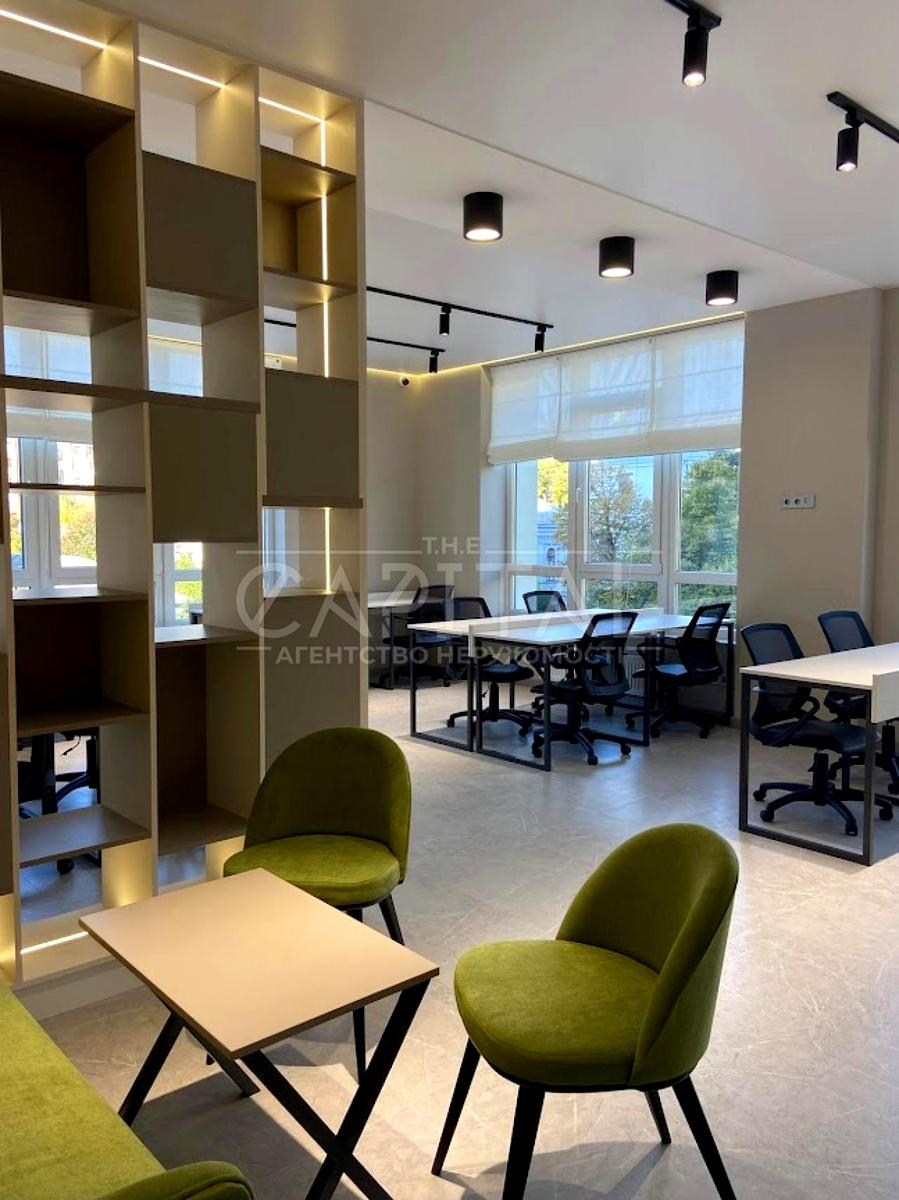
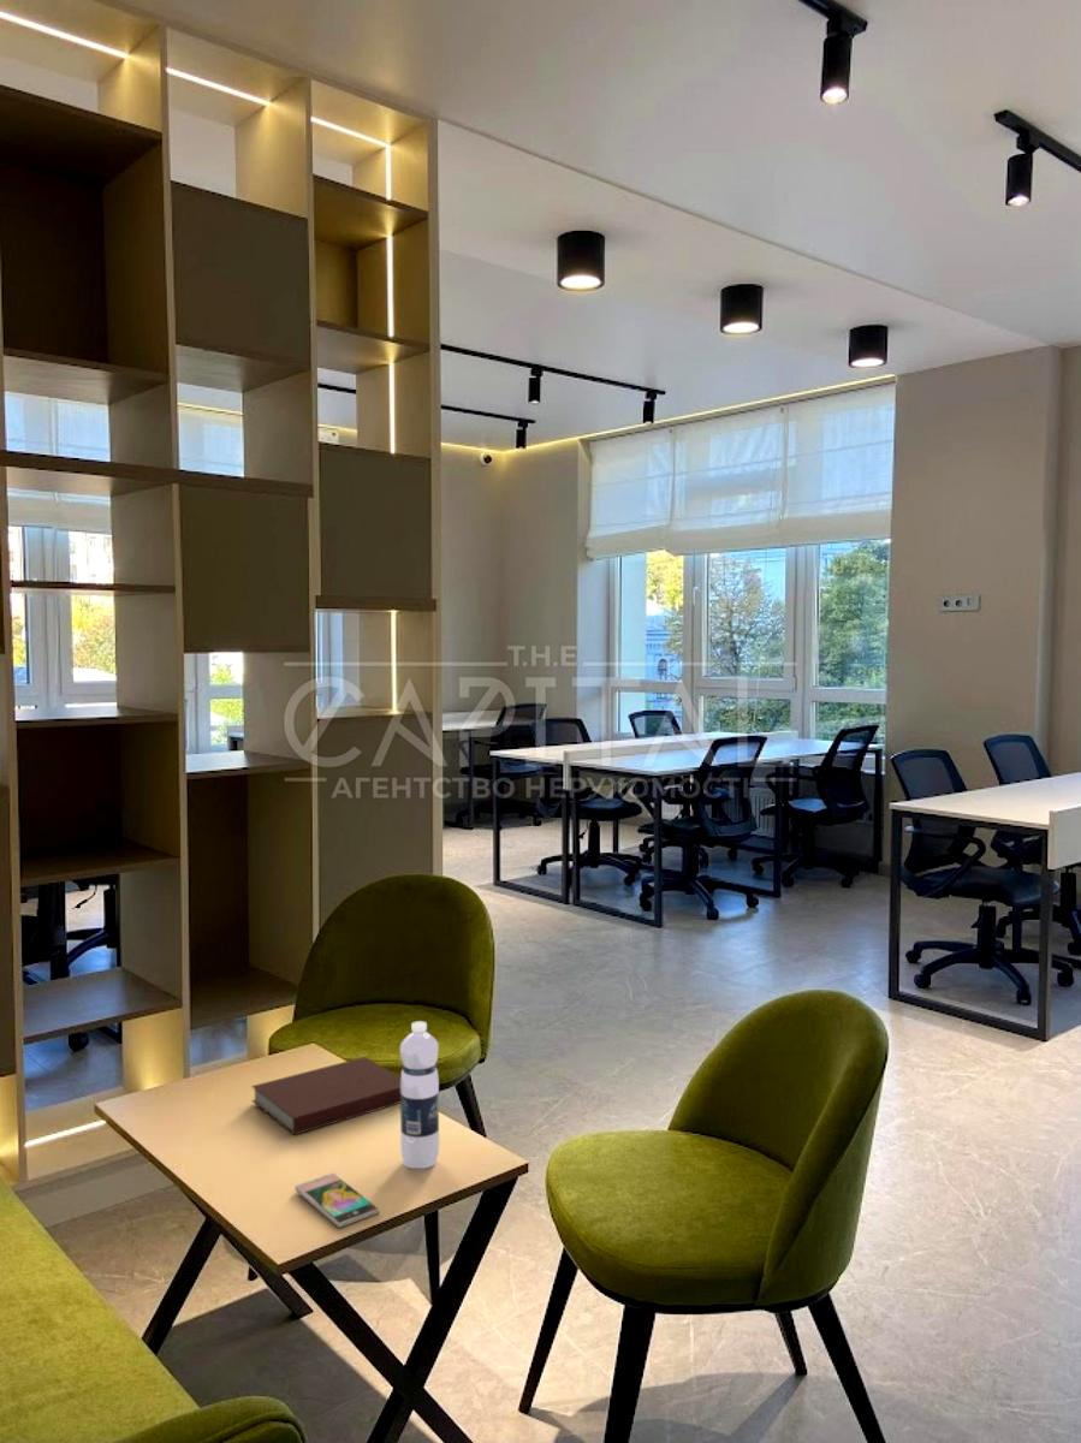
+ smartphone (335, 1199)
+ water bottle (420, 1092)
+ notebook (332, 1092)
